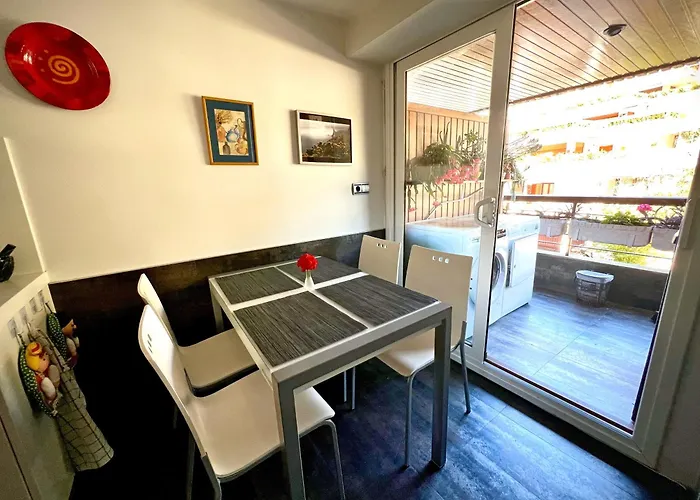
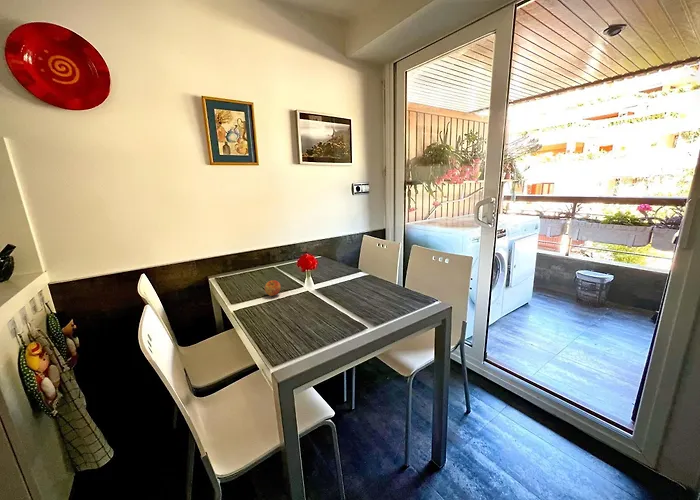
+ apple (272, 288)
